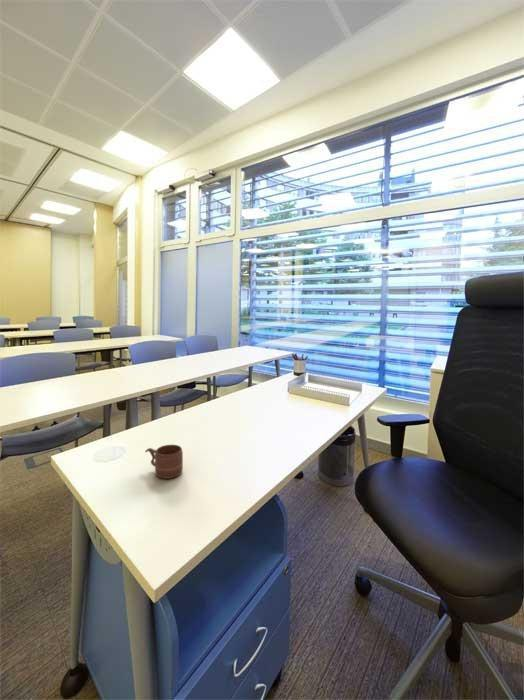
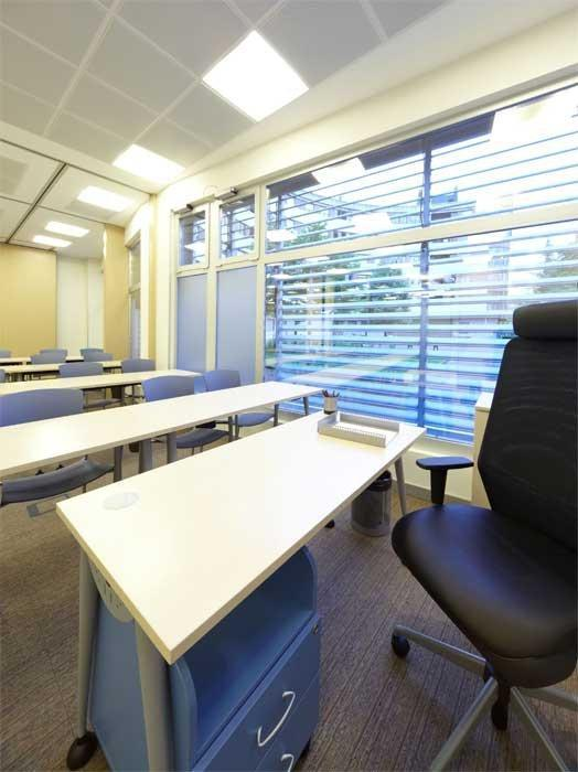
- mug (163, 459)
